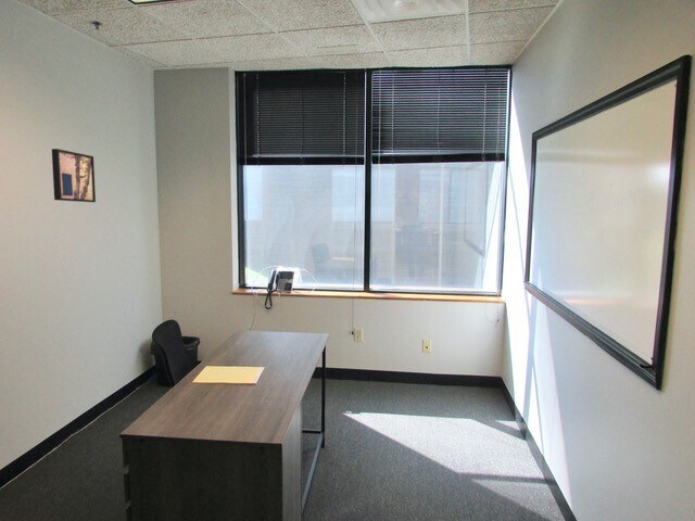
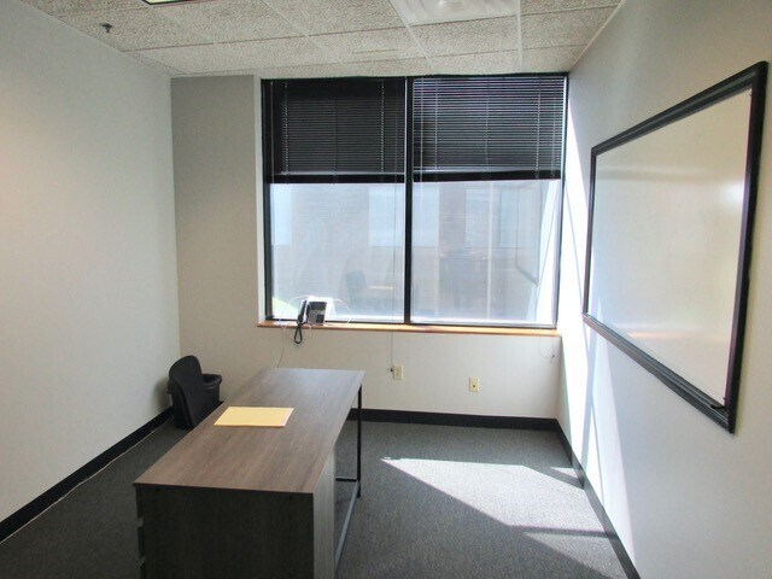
- wall art (74, 177)
